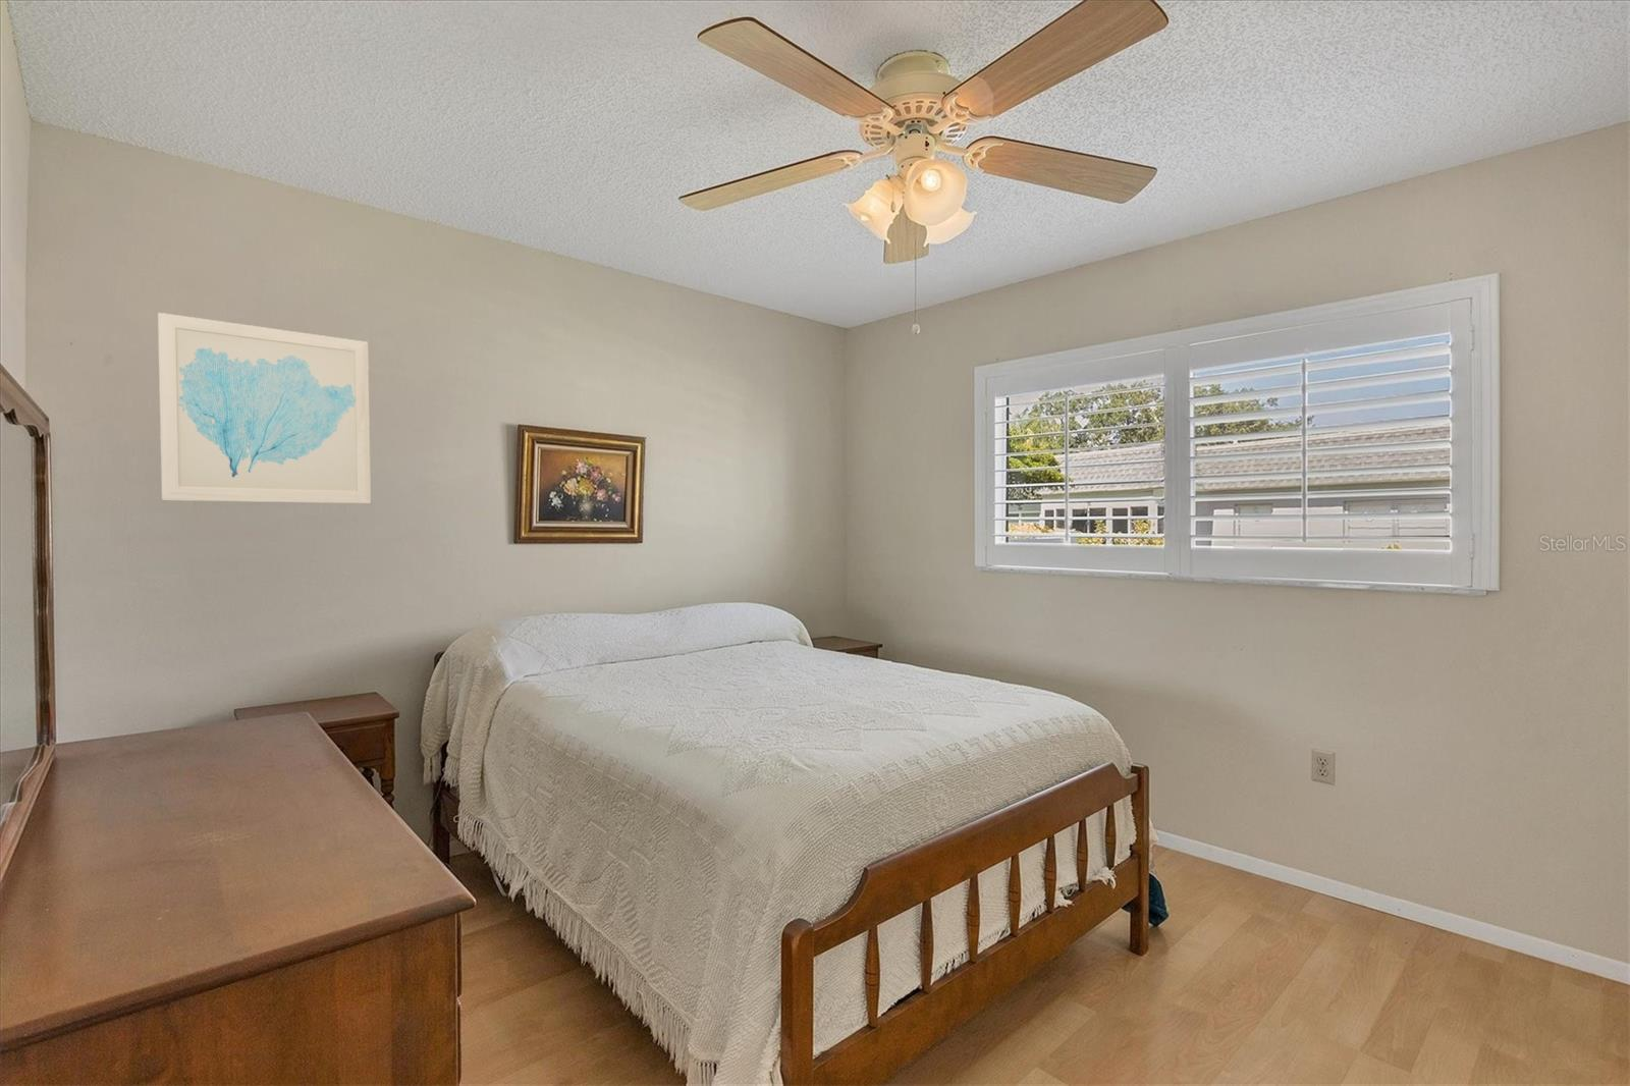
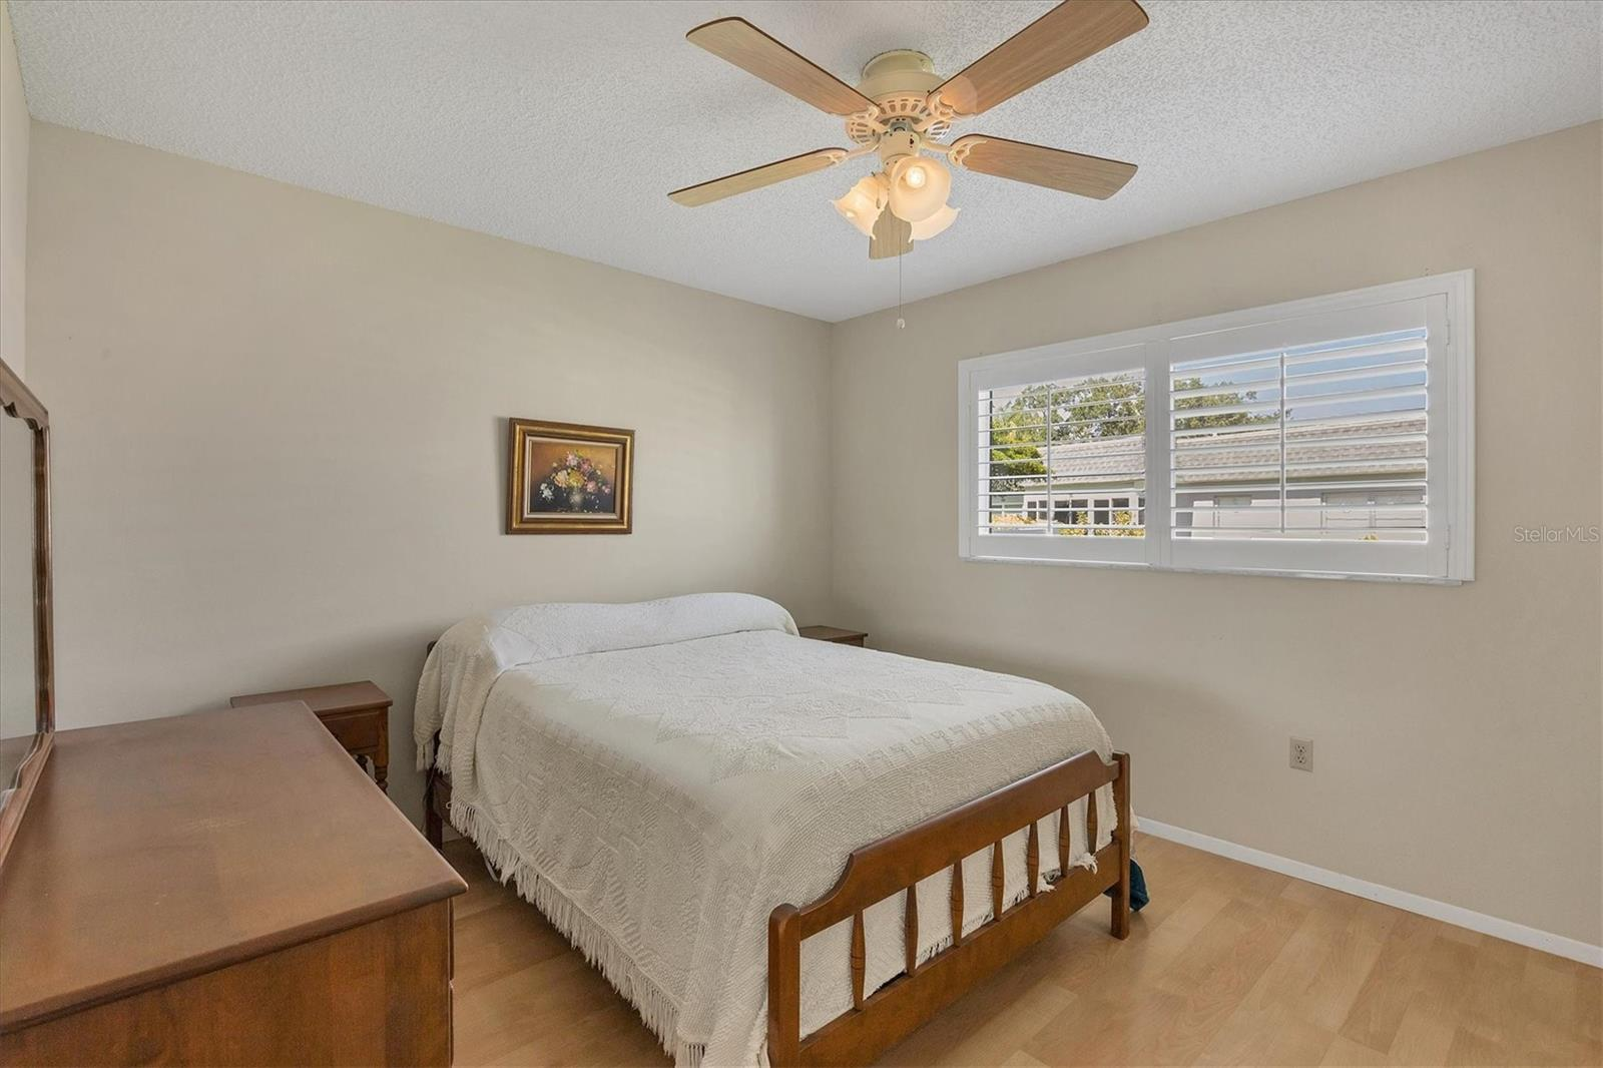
- wall art (271, 415)
